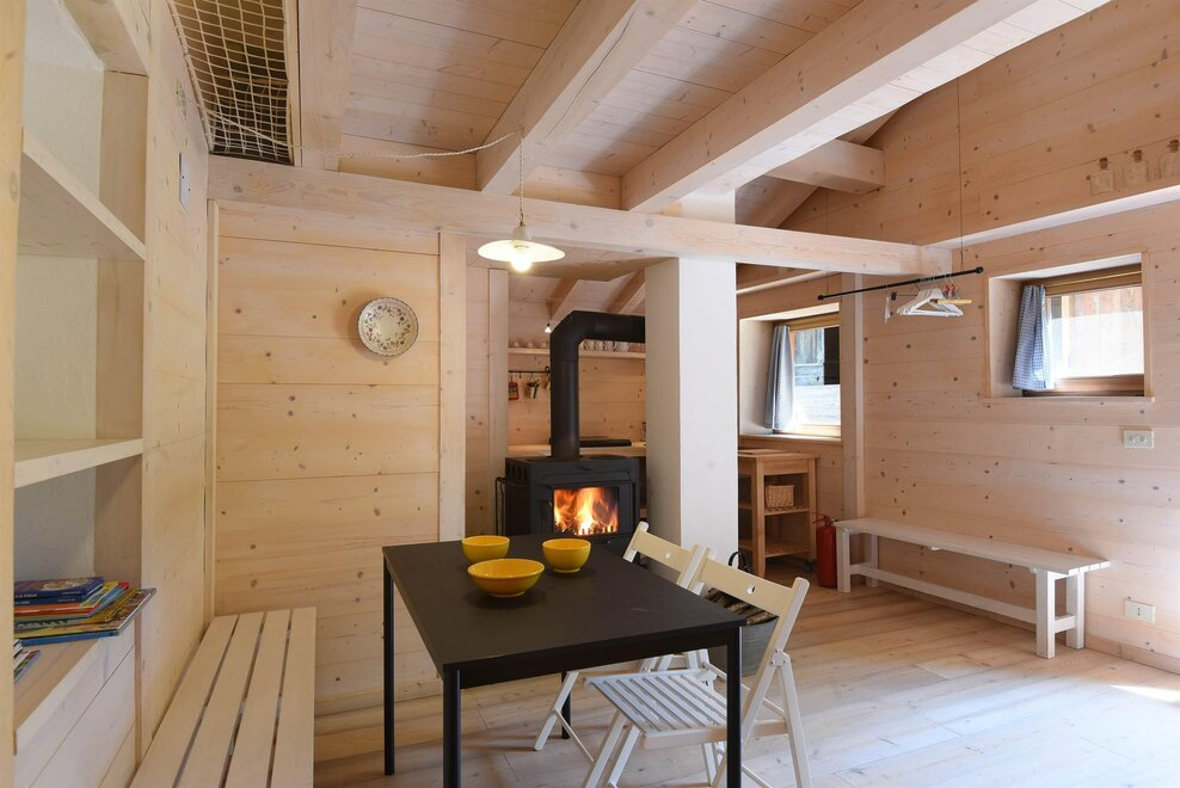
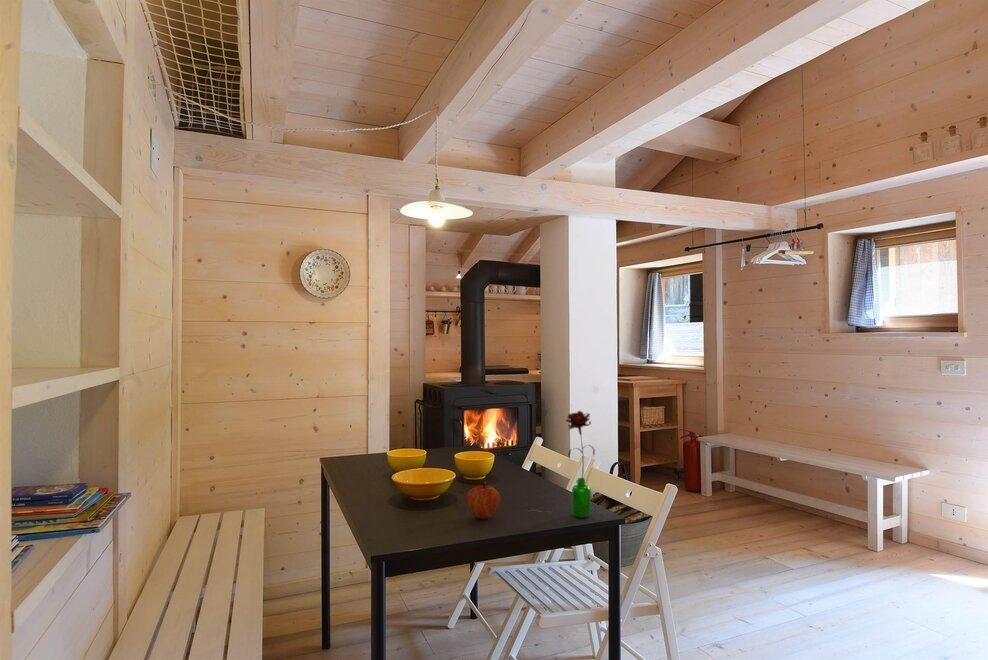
+ flower (583, 462)
+ fruit (483, 499)
